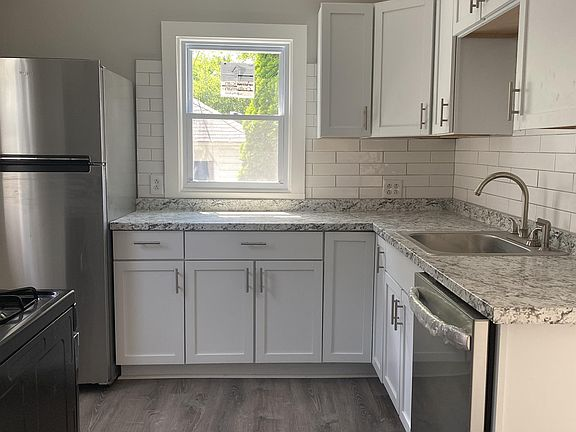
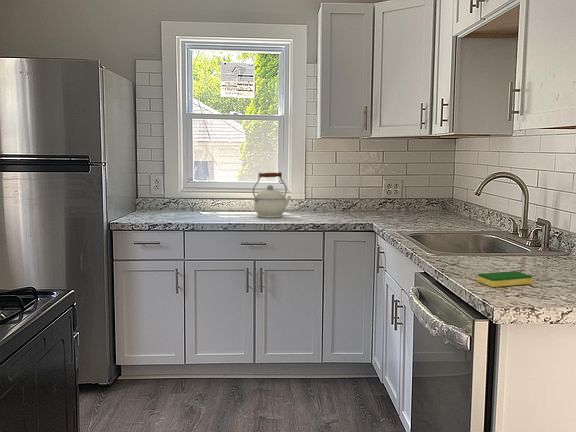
+ dish sponge (504, 278)
+ kettle (272, 194)
